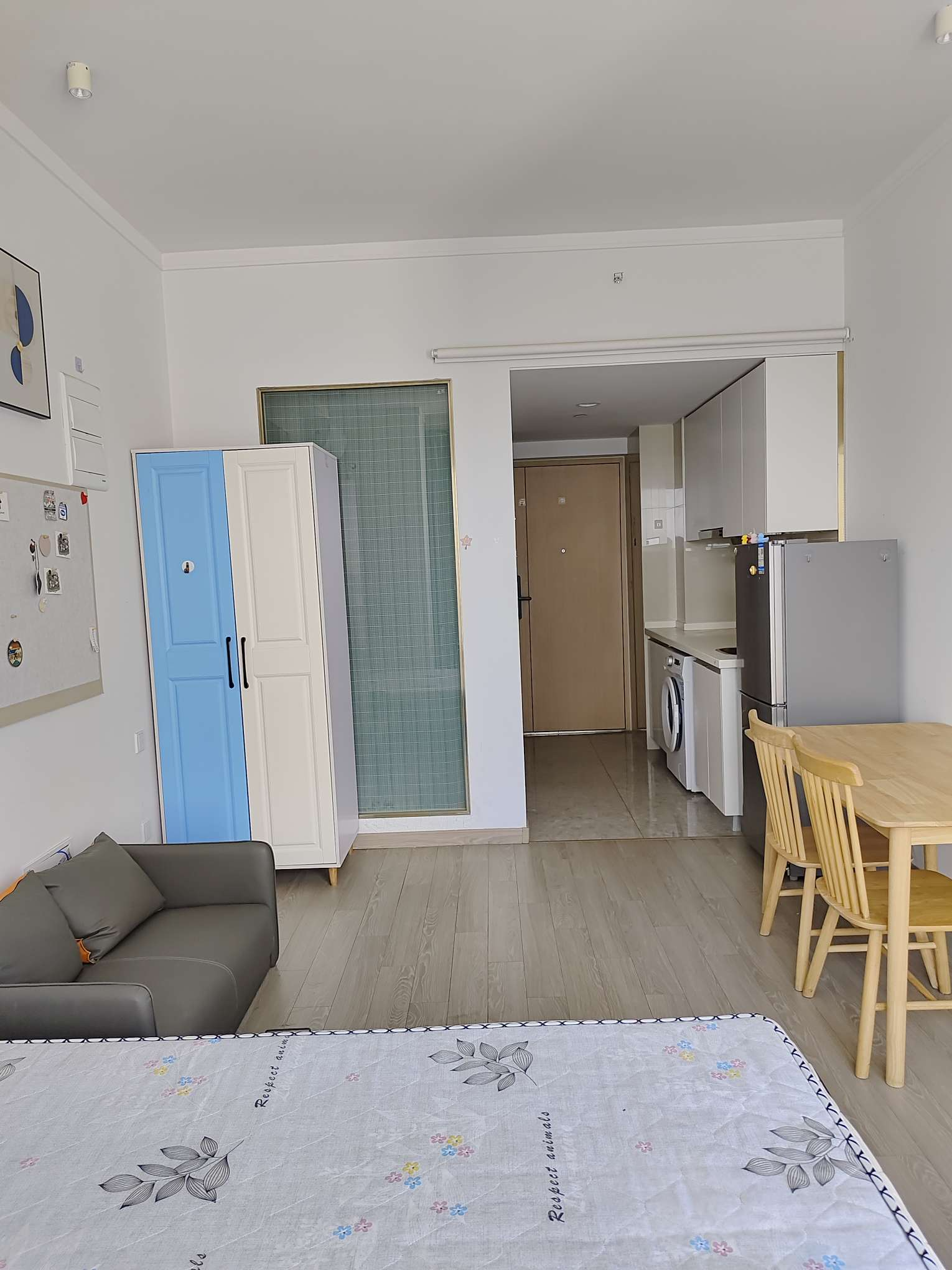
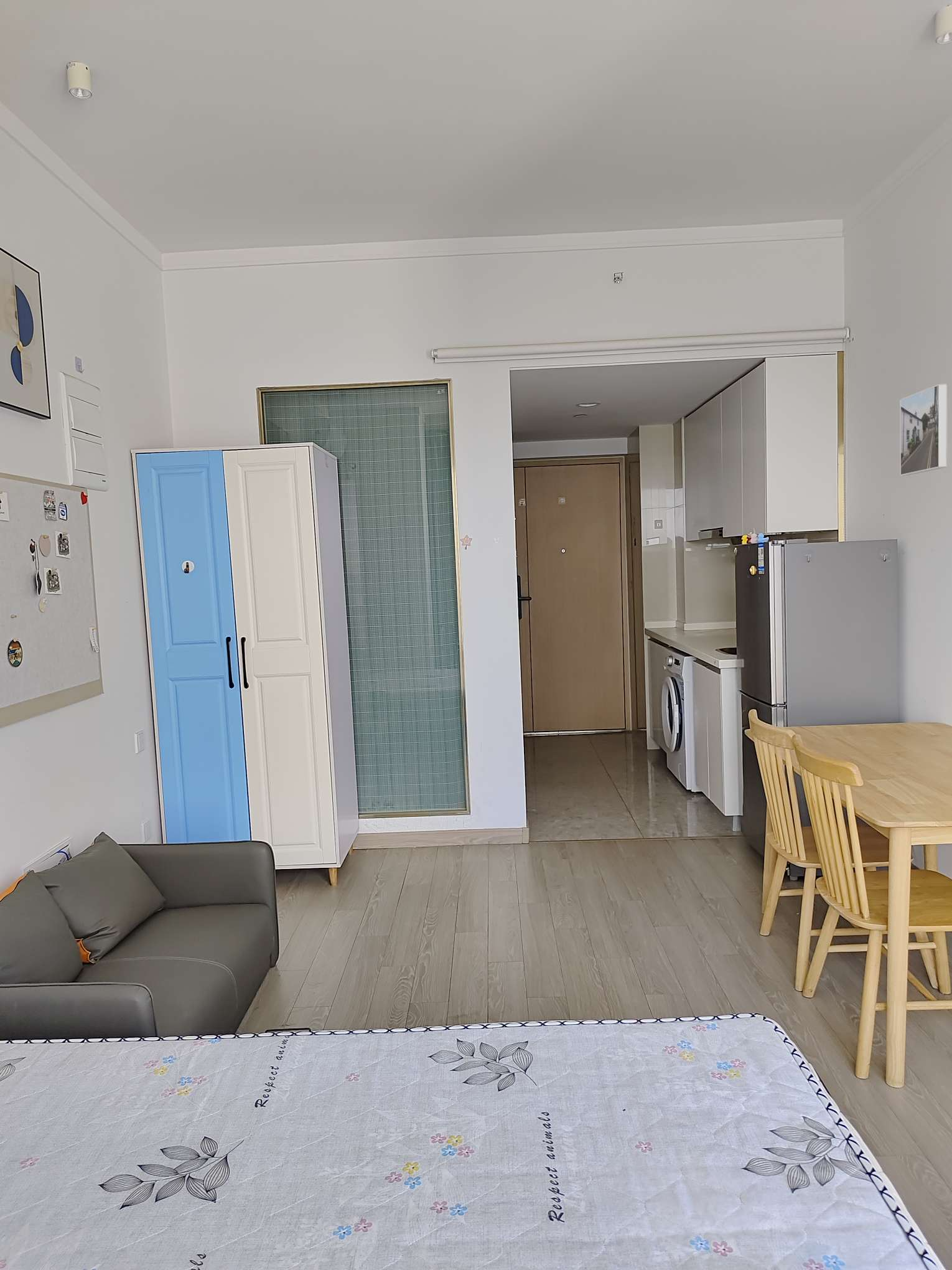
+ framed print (922, 431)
